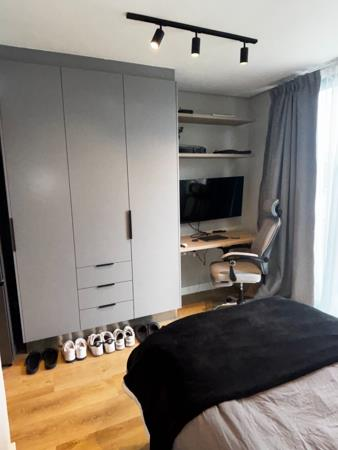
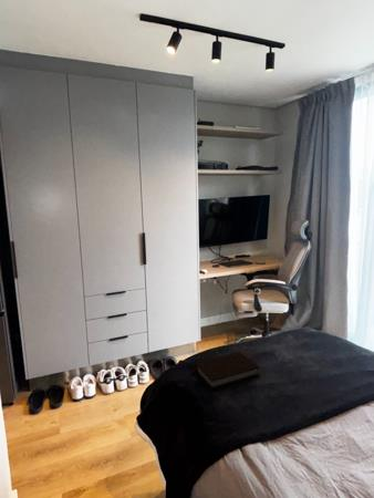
+ book (226, 369)
